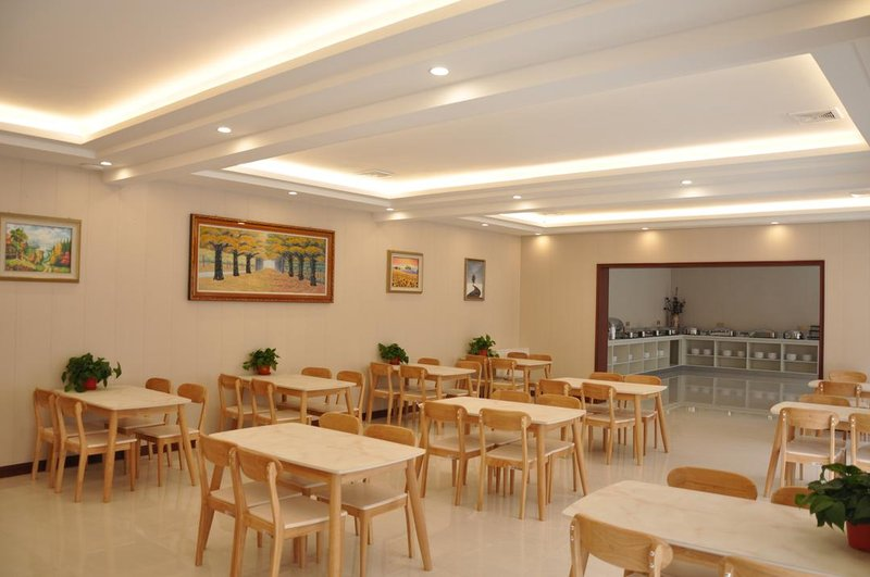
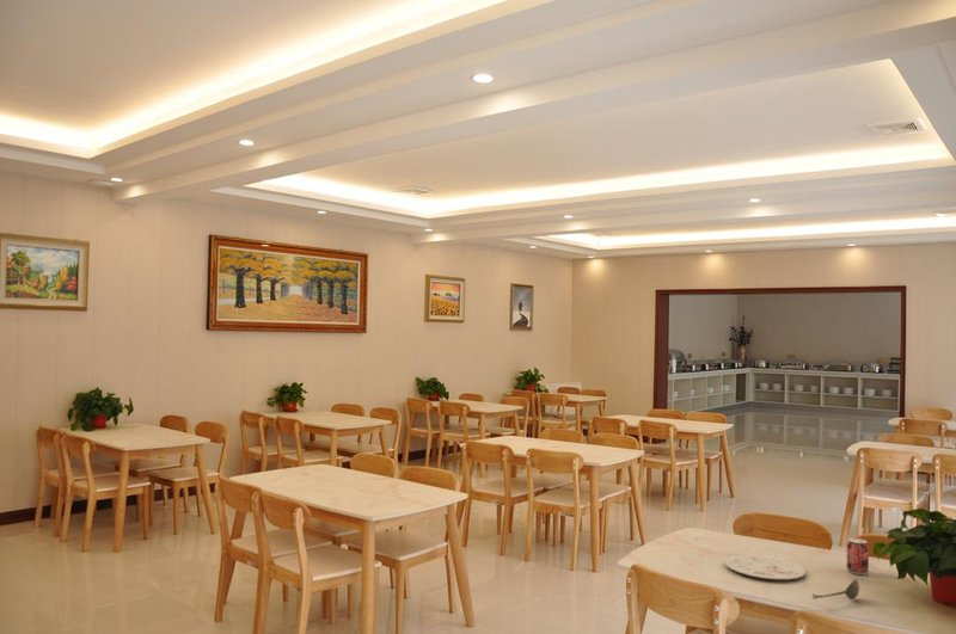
+ plate (764, 567)
+ beverage can (857, 555)
+ soupspoon (838, 592)
